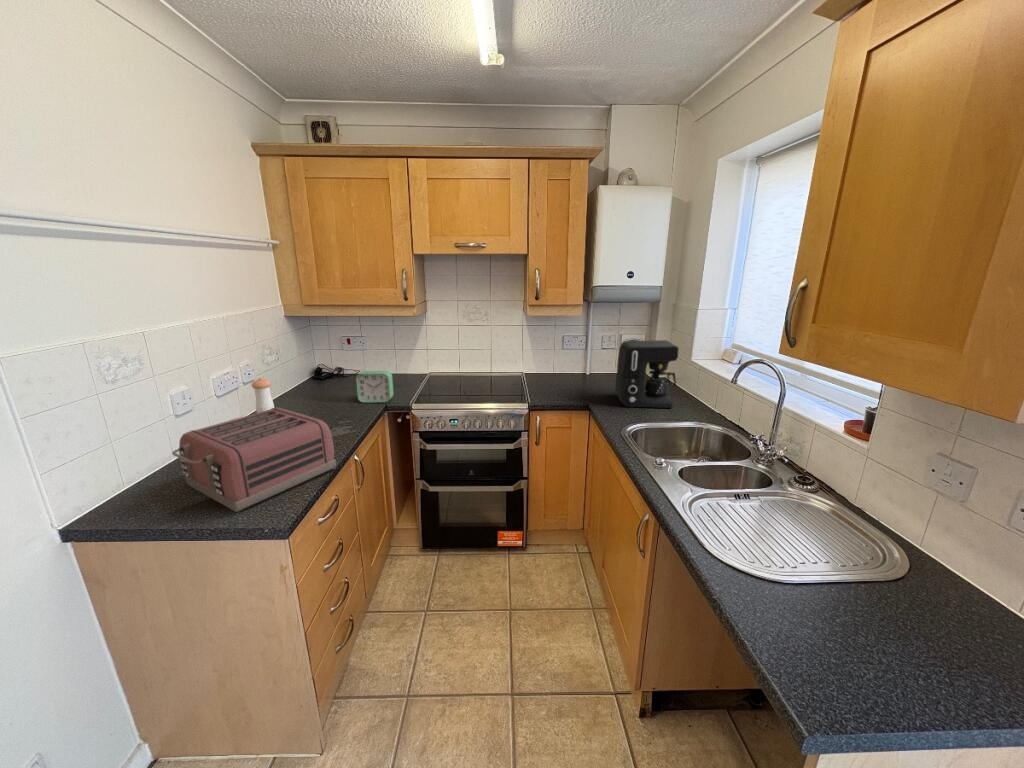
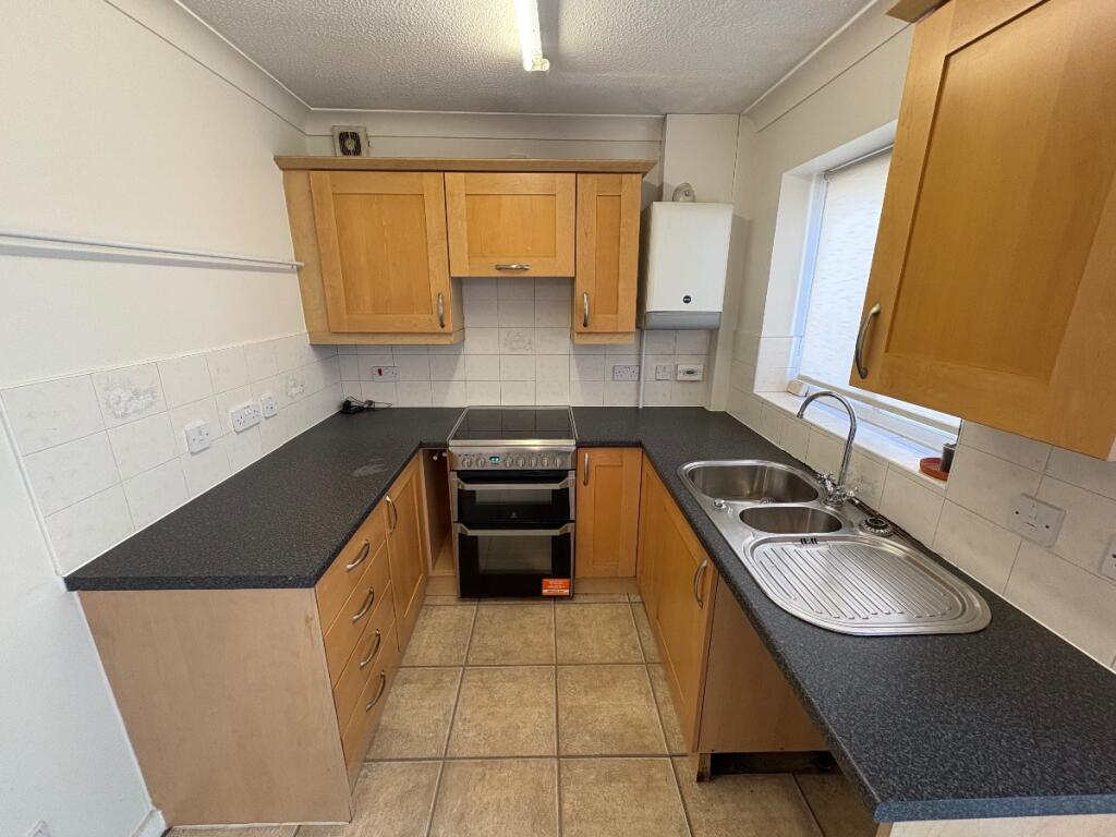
- toaster (254, 453)
- alarm clock (375, 386)
- coffee maker (649, 372)
- pepper shaker (263, 399)
